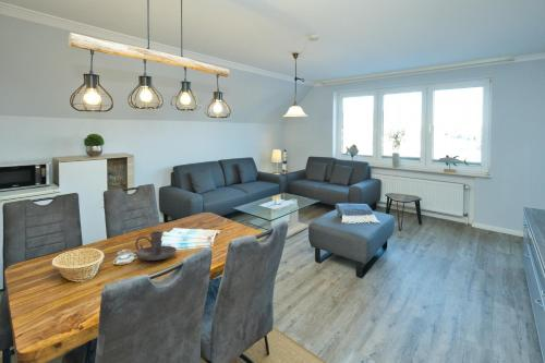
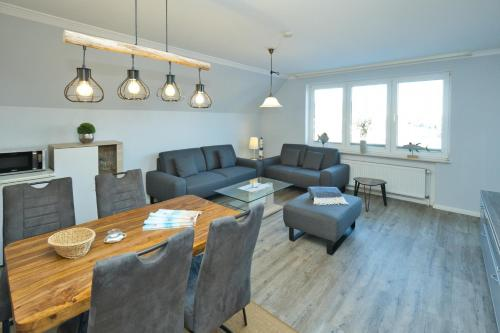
- candle holder (153, 244)
